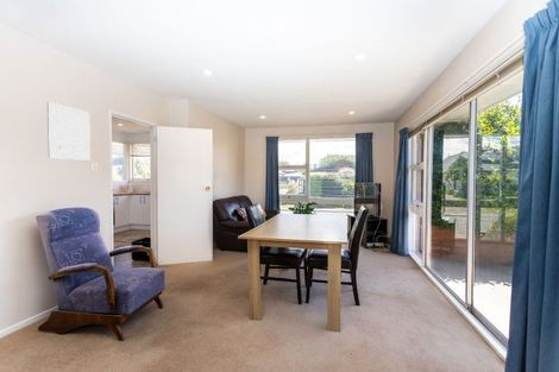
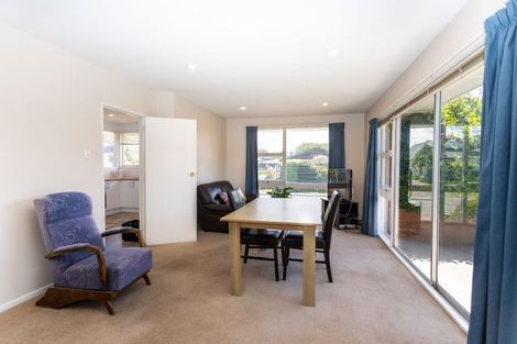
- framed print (70, 133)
